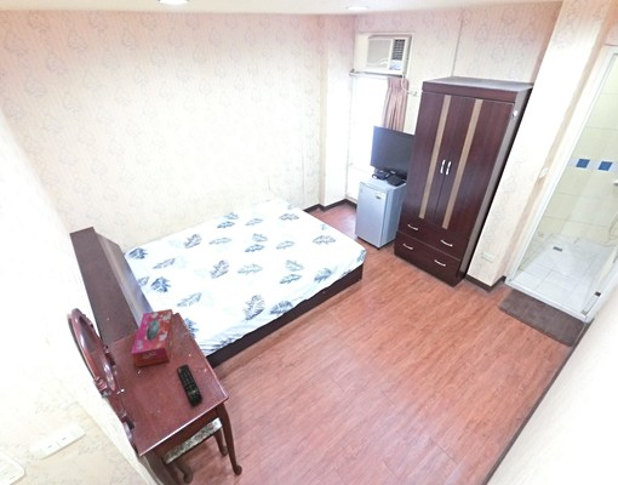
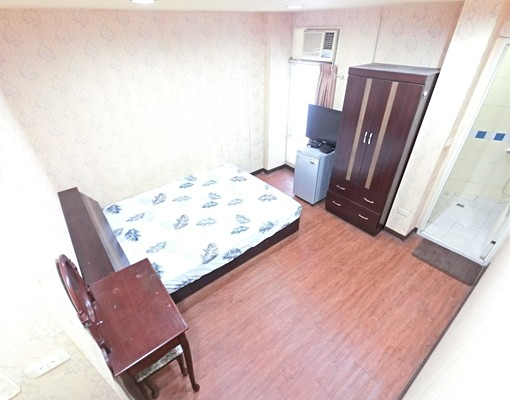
- remote control (189, 383)
- tissue box (155, 336)
